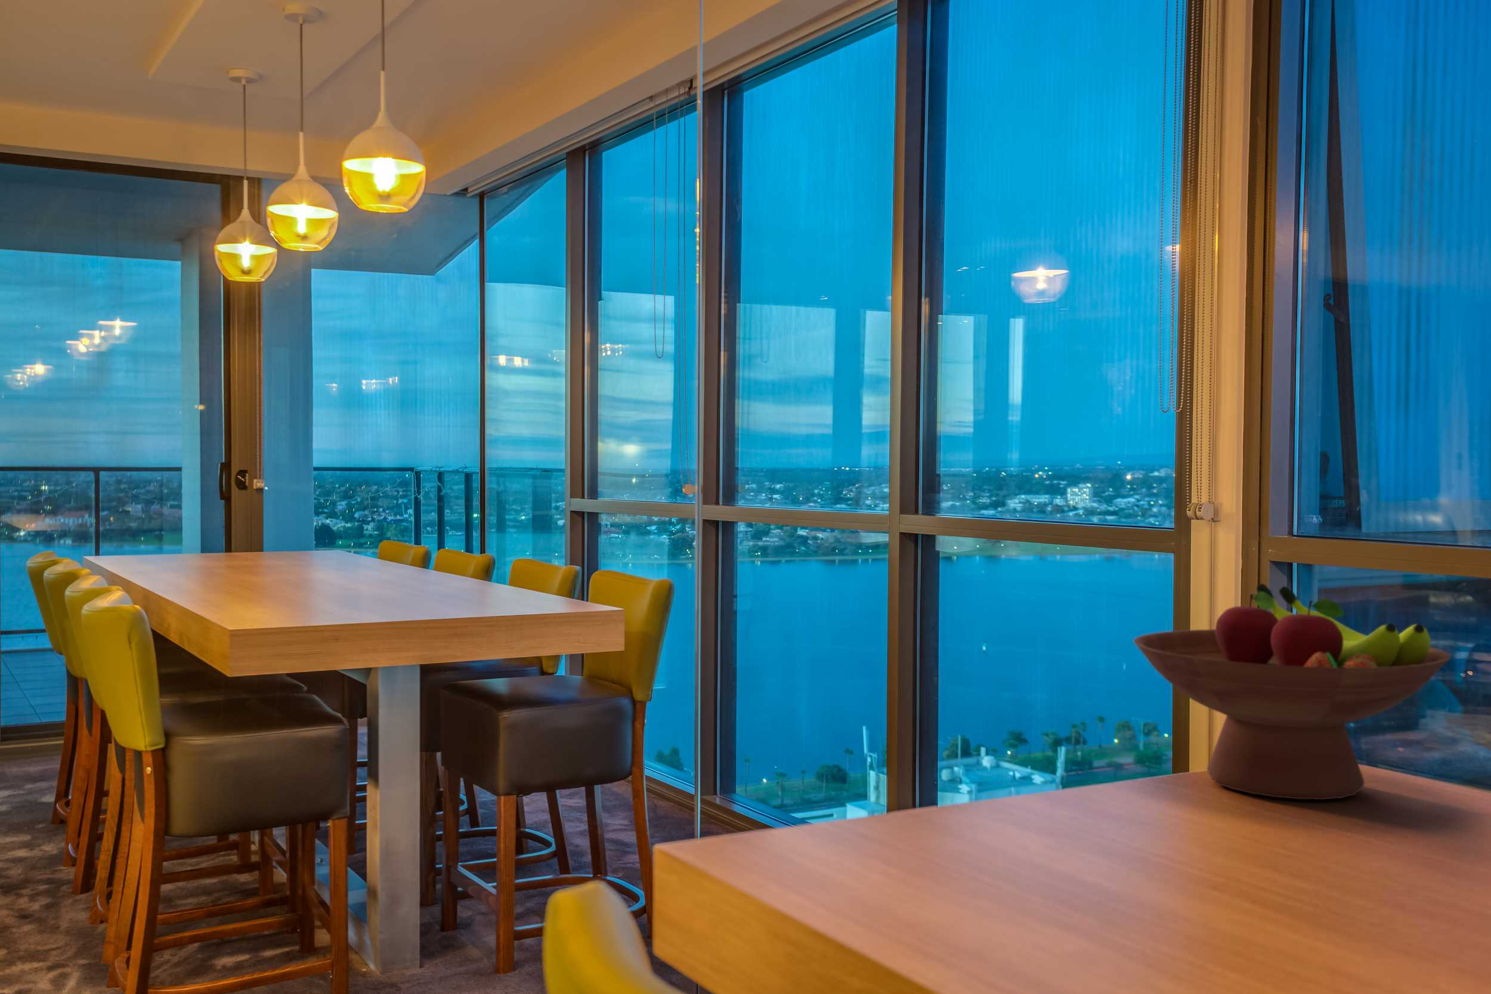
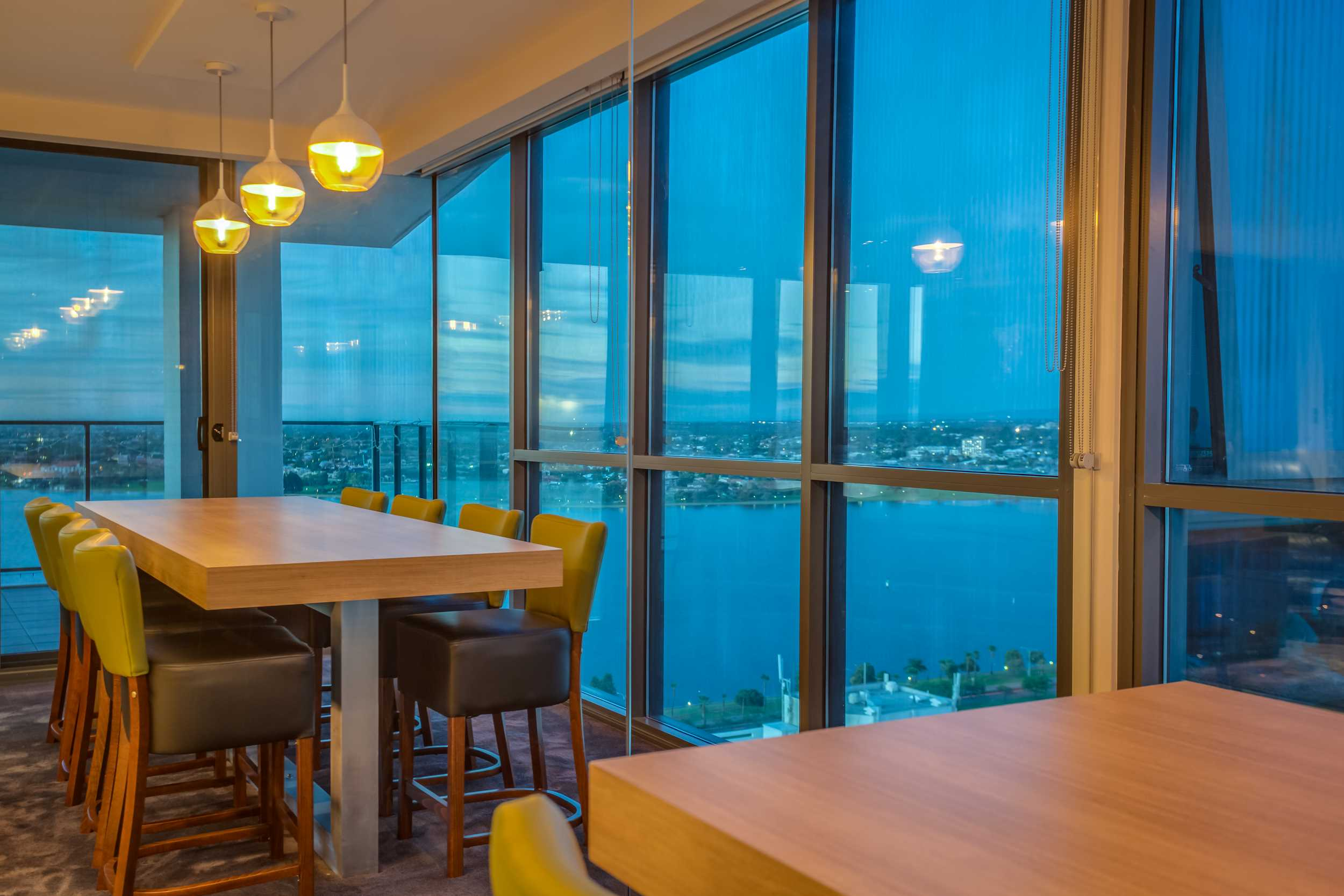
- fruit bowl (1284, 688)
